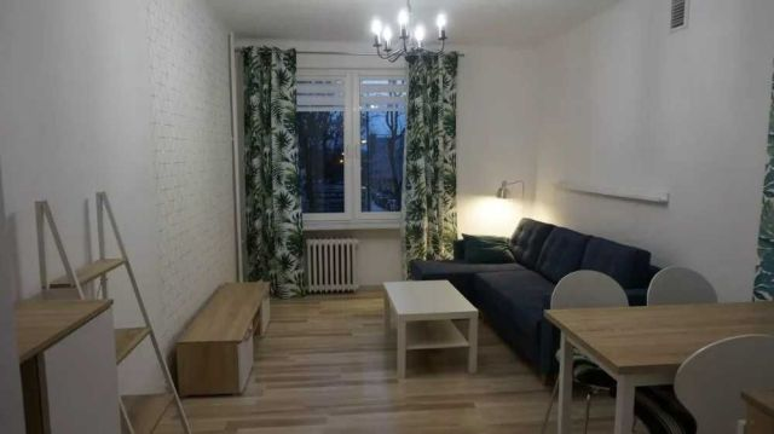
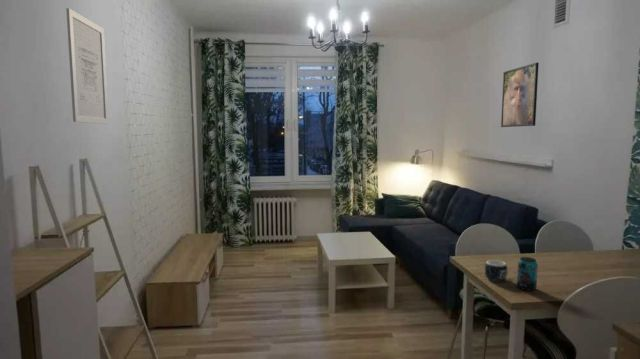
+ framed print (518, 97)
+ beverage can (527, 273)
+ mug (497, 269)
+ wall art (89, 71)
